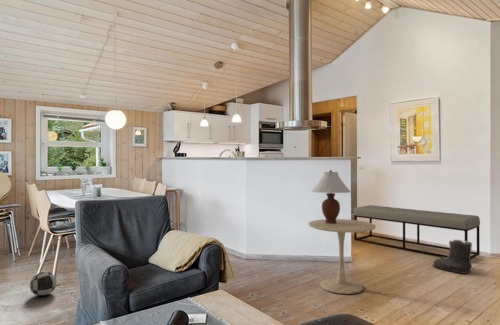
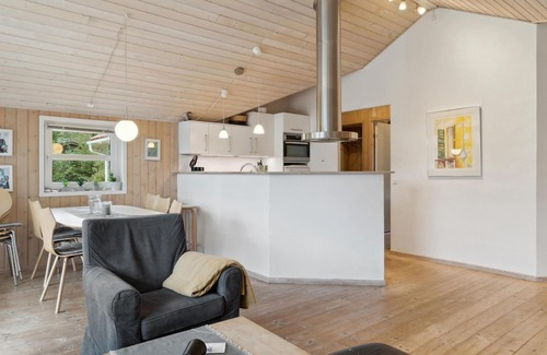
- decorative ball (43, 283)
- boots (452, 254)
- bench (411, 223)
- side table (341, 255)
- table lamp (330, 196)
